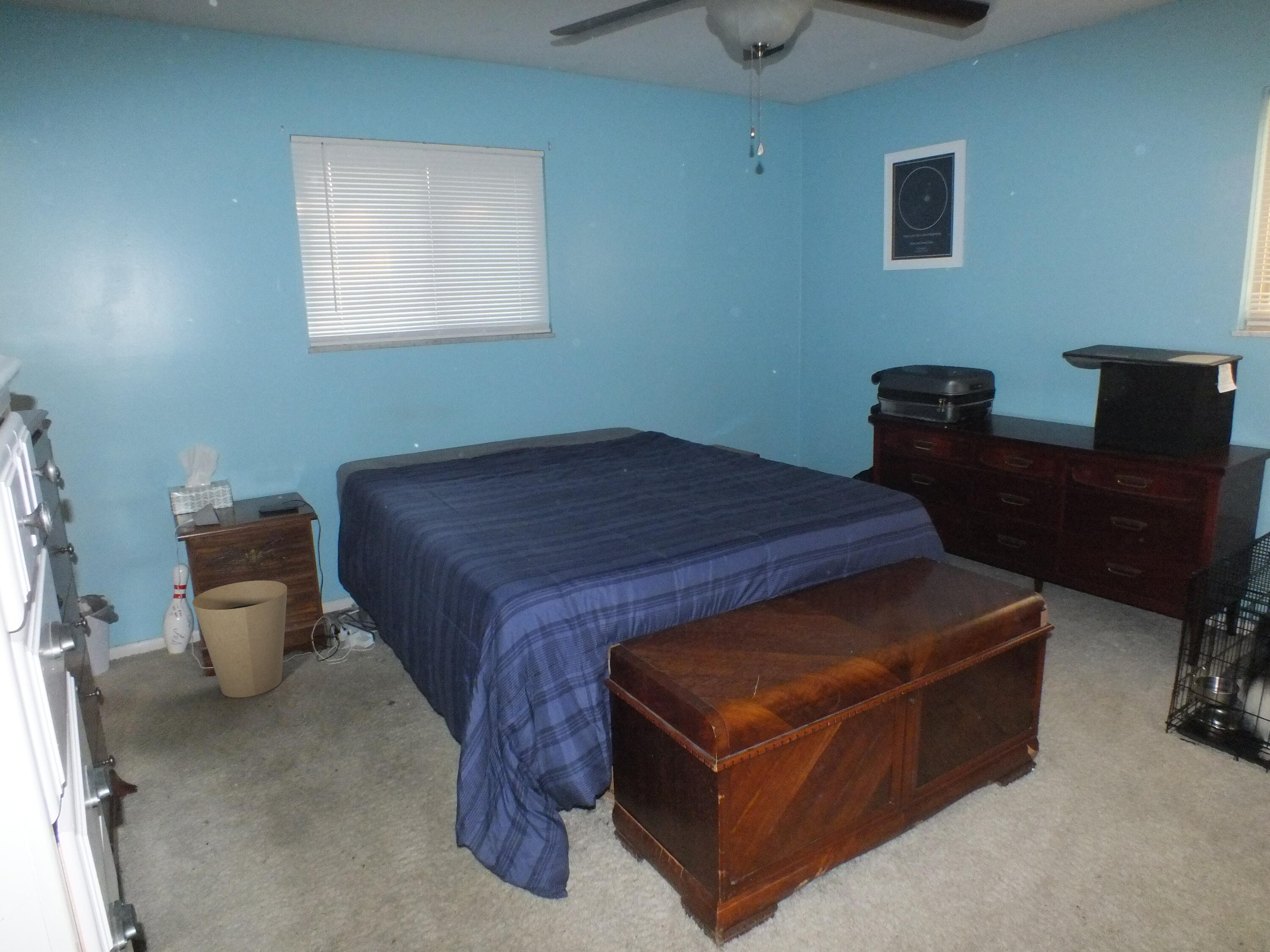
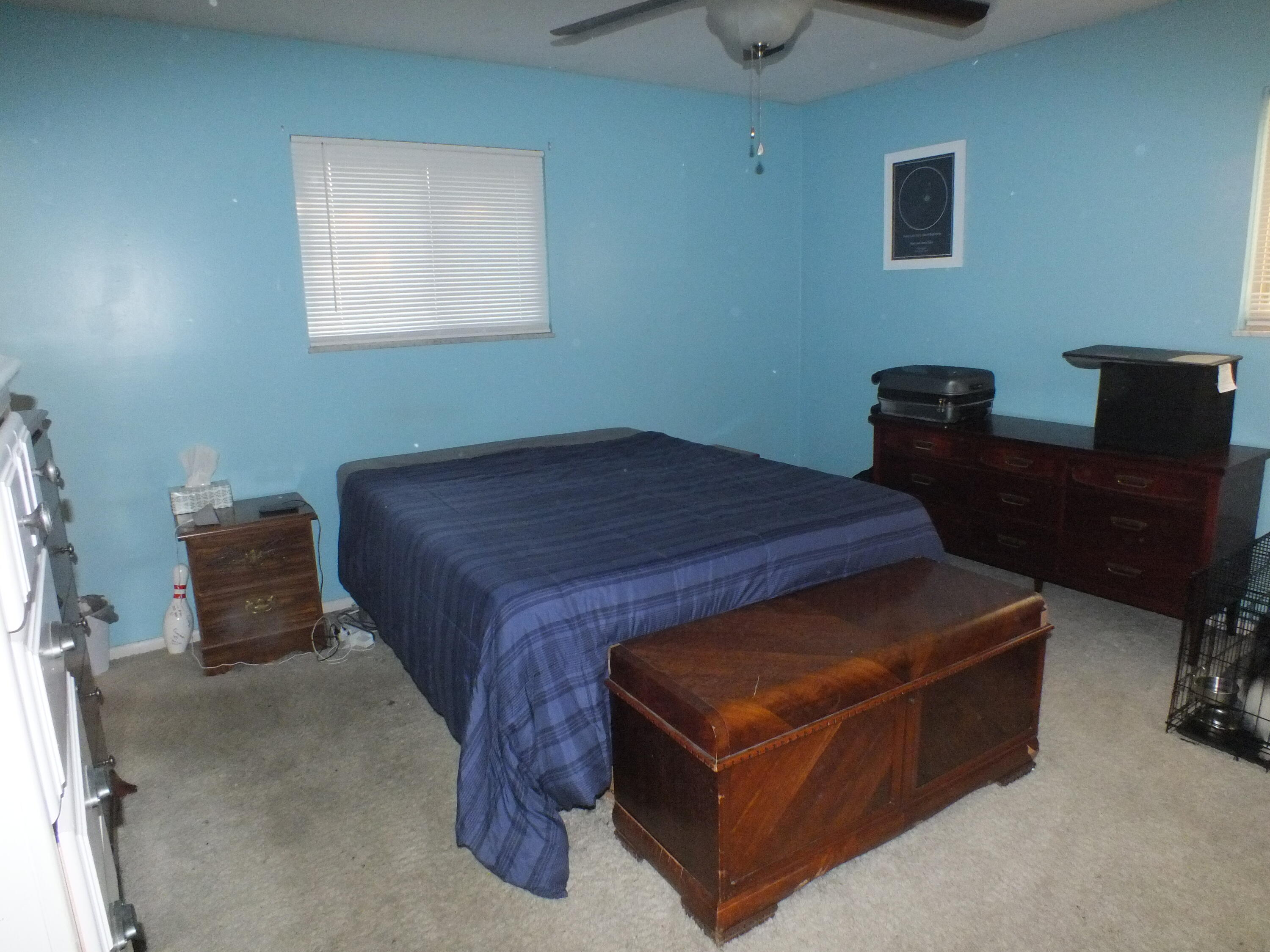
- trash can (246, 640)
